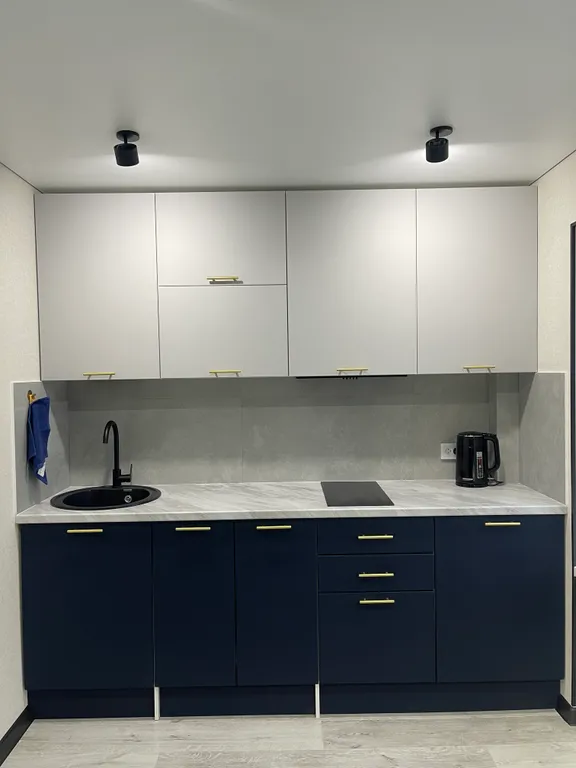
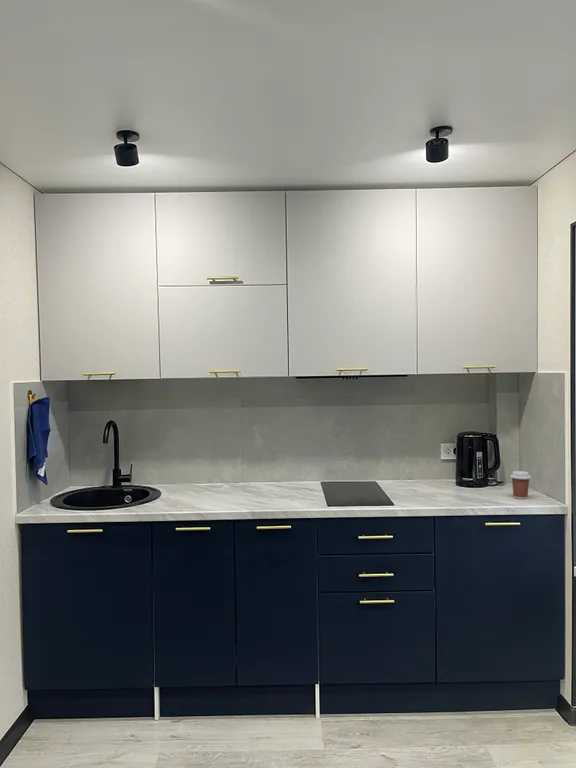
+ coffee cup (520, 484)
